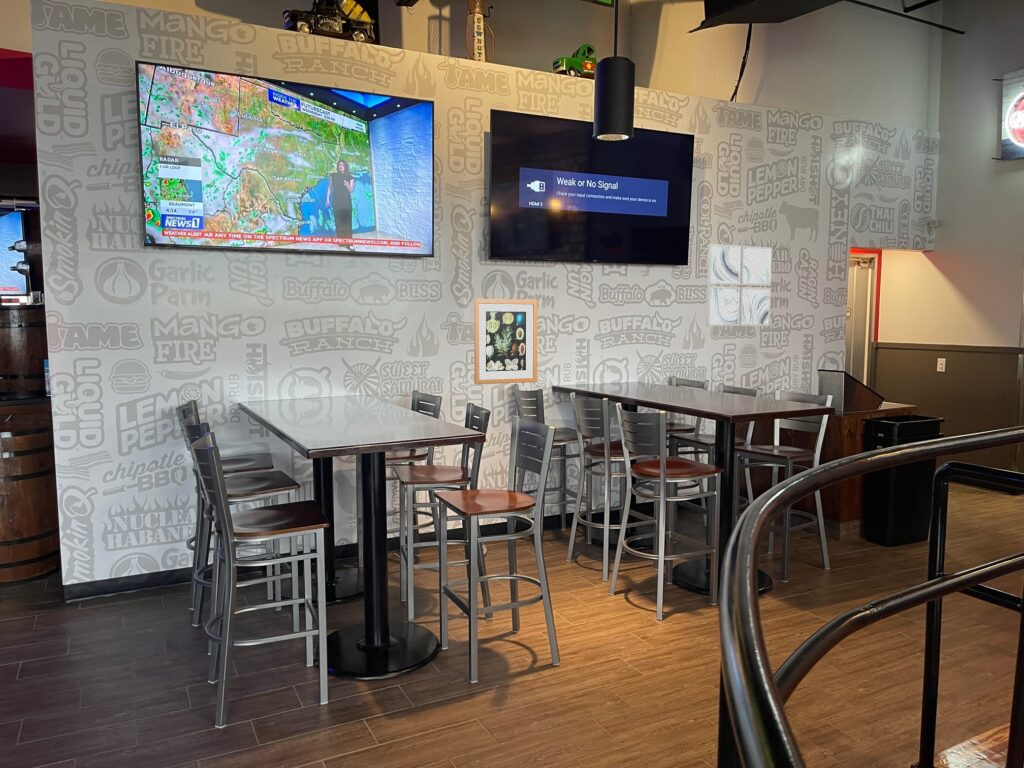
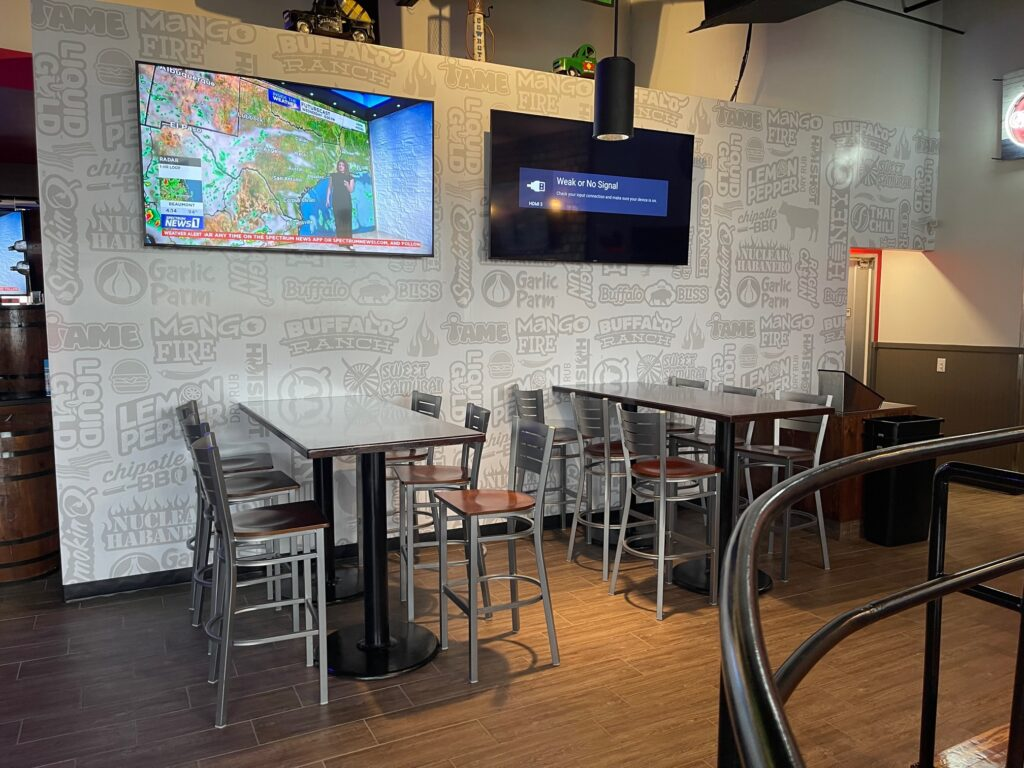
- wall art (739, 287)
- wall art (506, 341)
